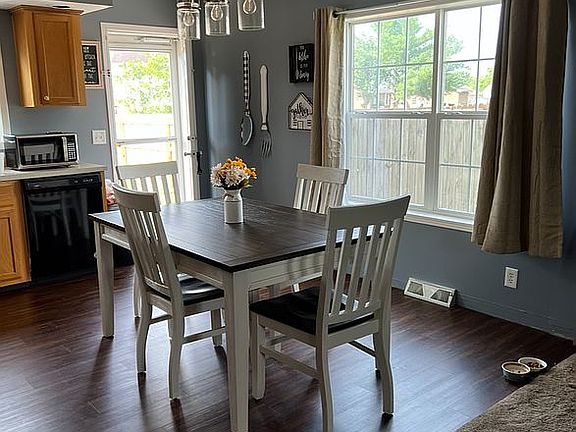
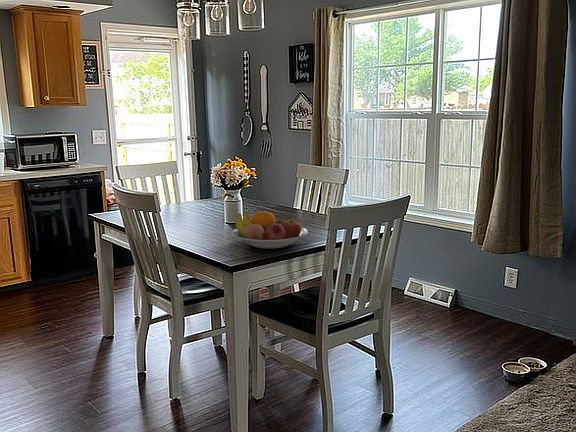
+ fruit bowl (270, 228)
